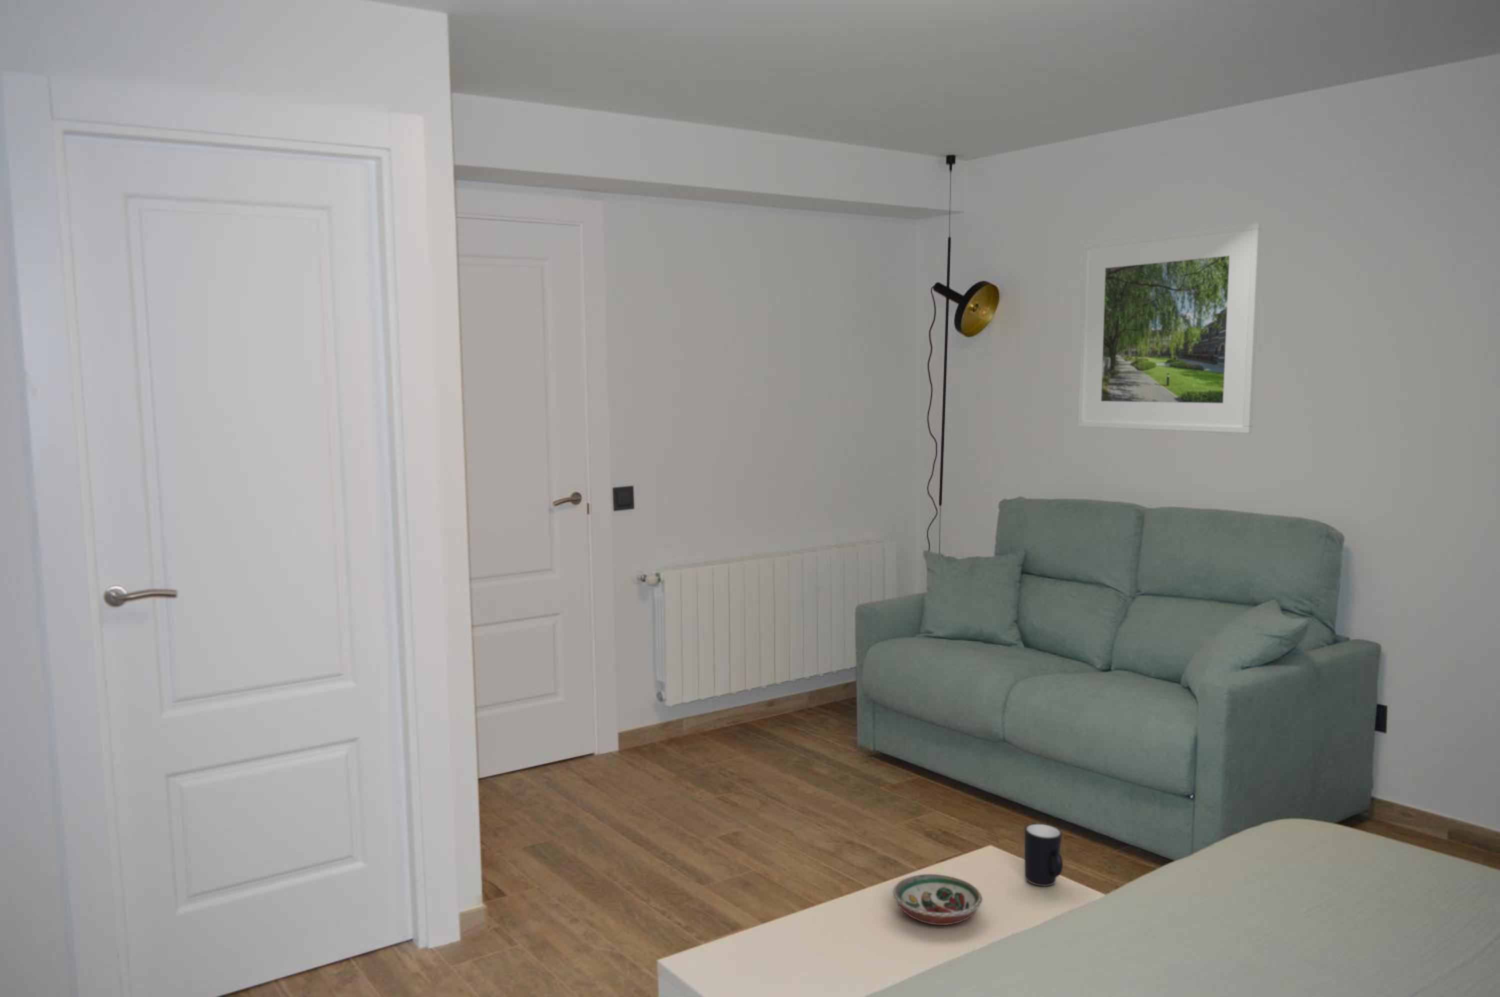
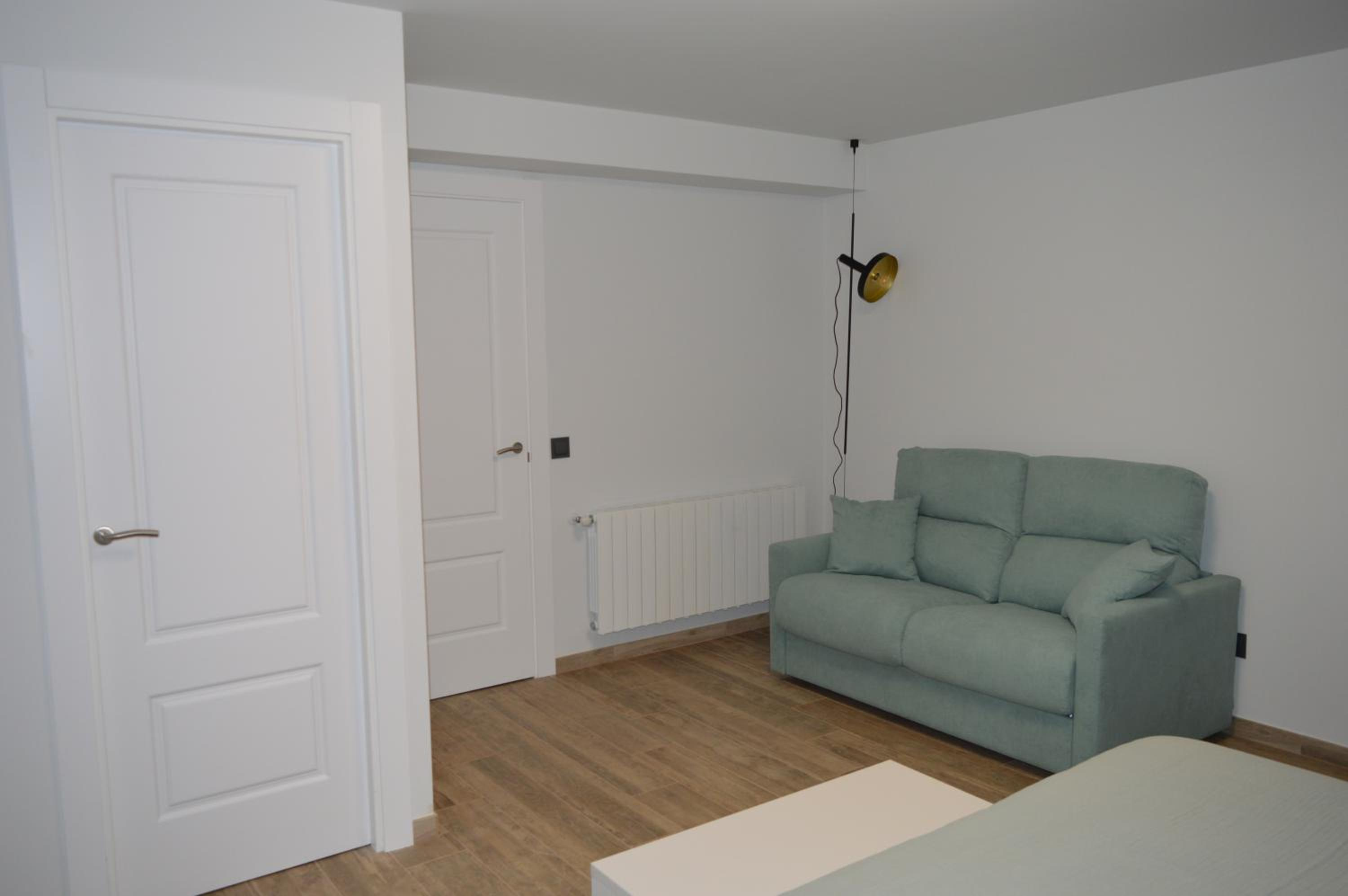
- mug (1046, 858)
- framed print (1163, 333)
- decorative bowl (937, 904)
